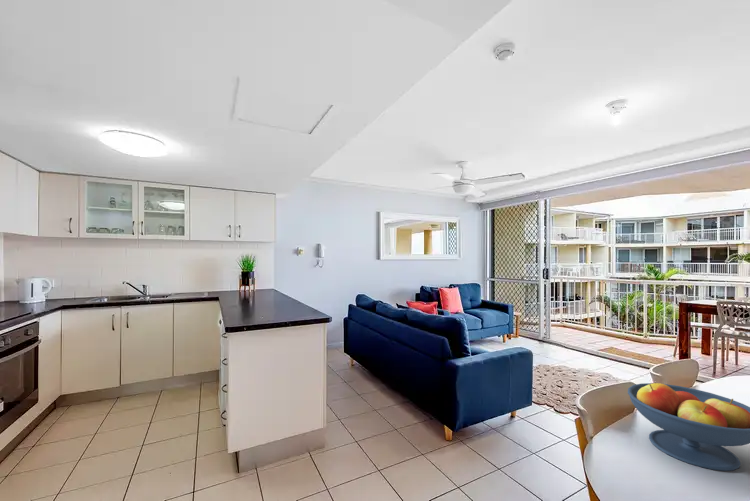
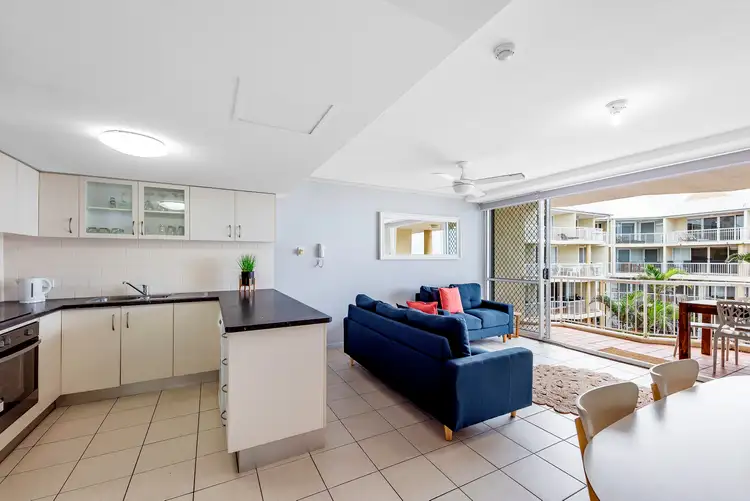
- fruit bowl (691, 418)
